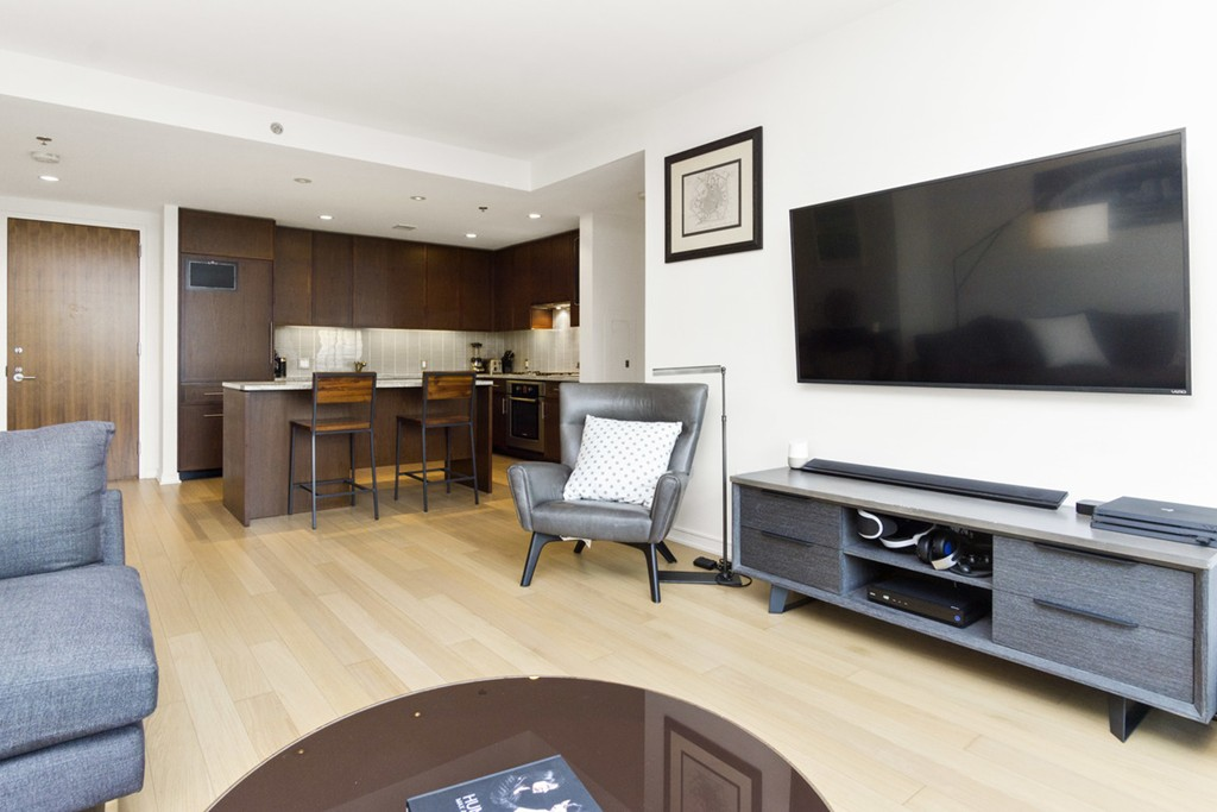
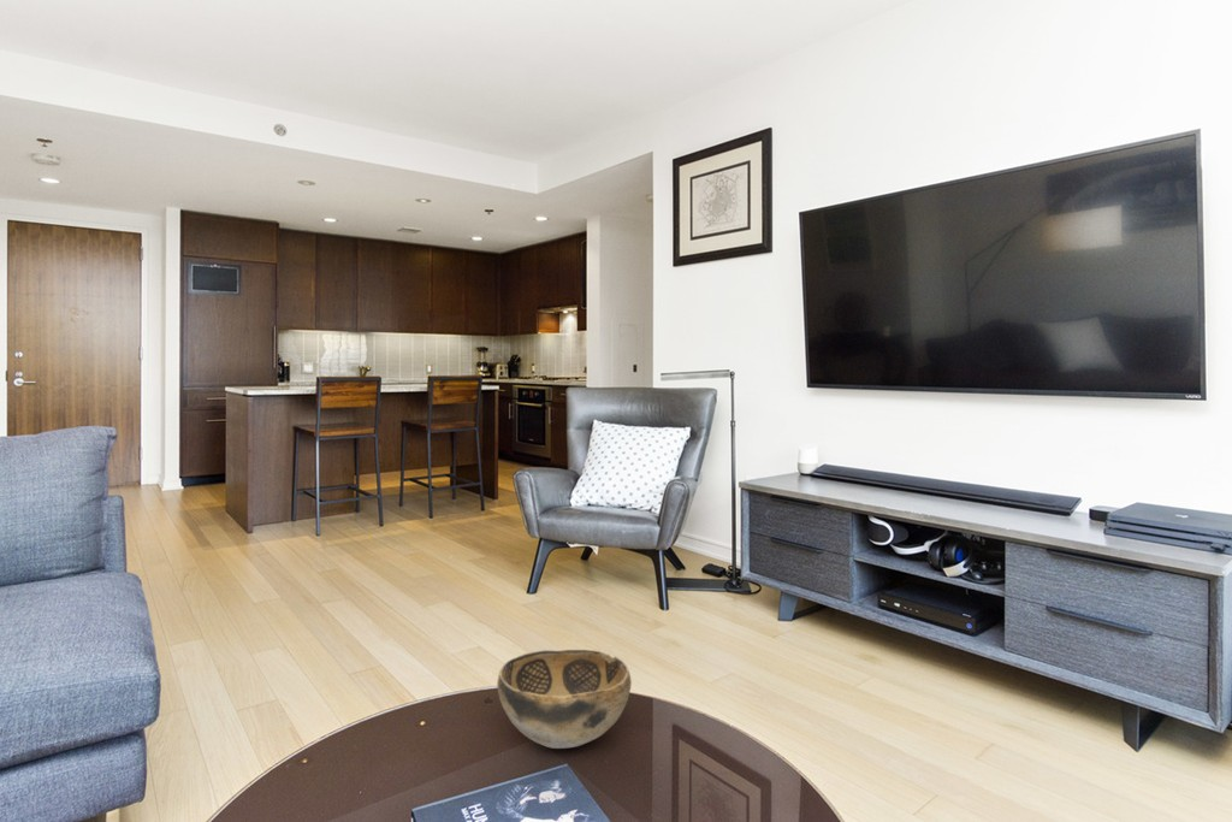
+ decorative bowl (564, 703)
